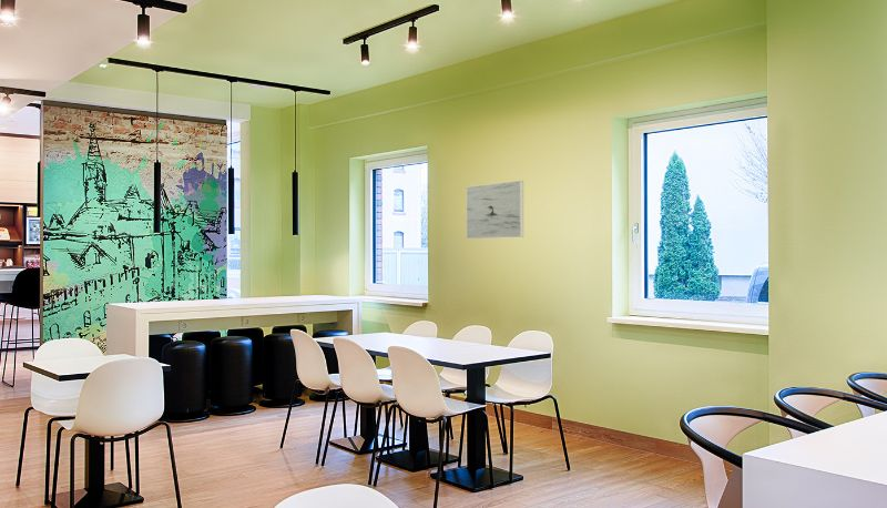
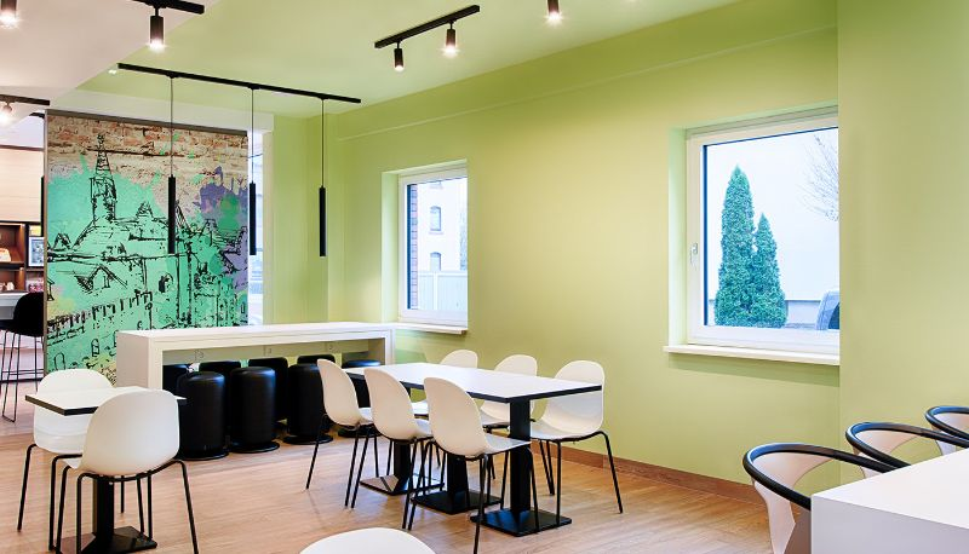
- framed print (493, 211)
